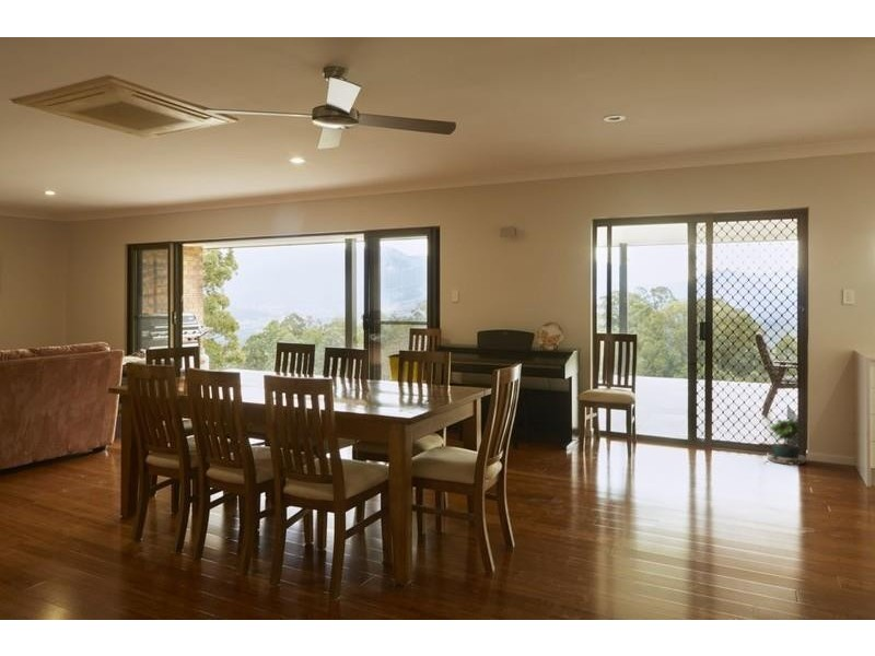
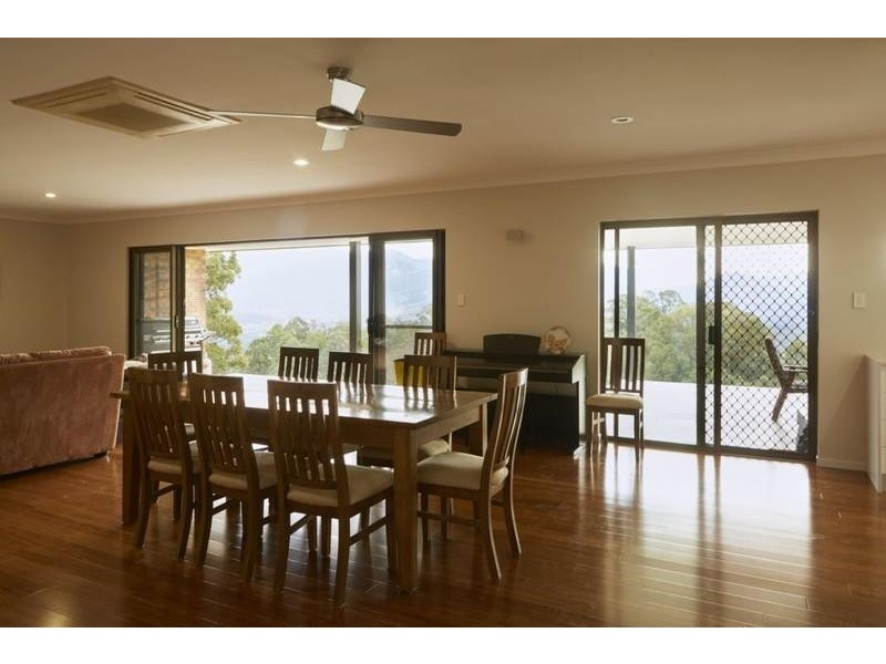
- potted plant (784, 438)
